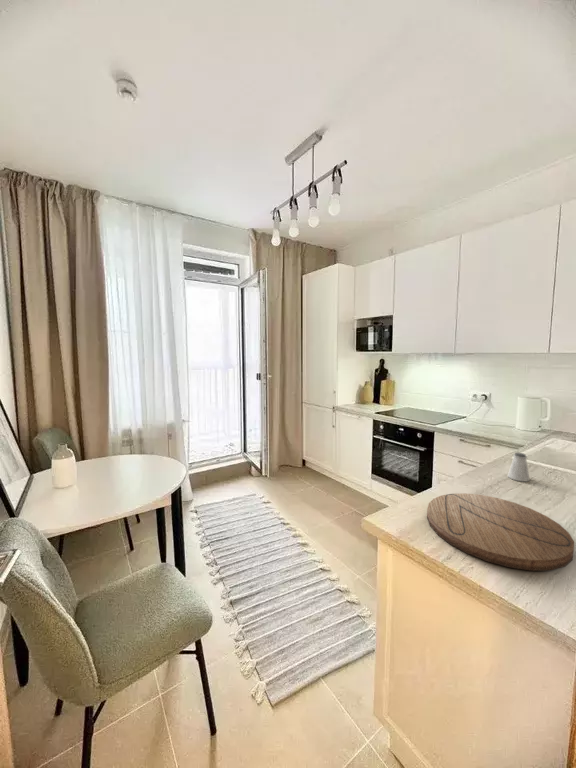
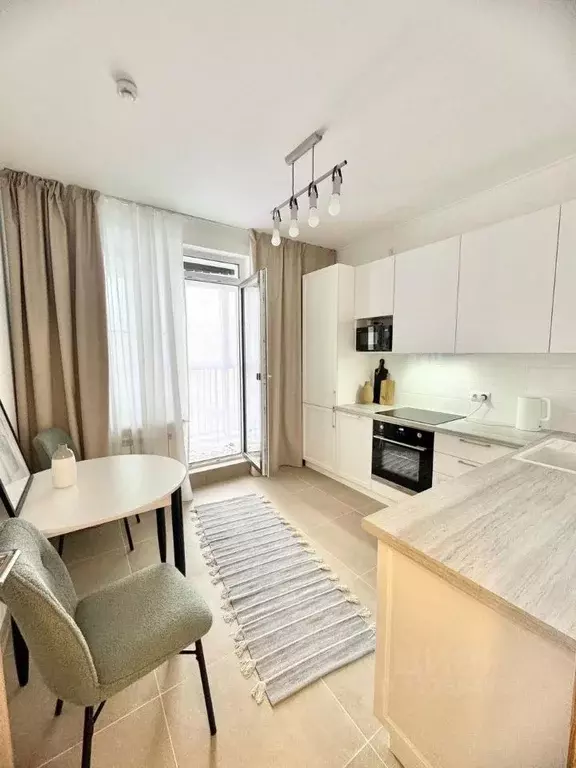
- cutting board (492, 524)
- saltshaker (519, 465)
